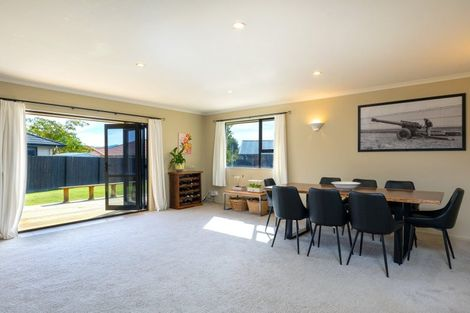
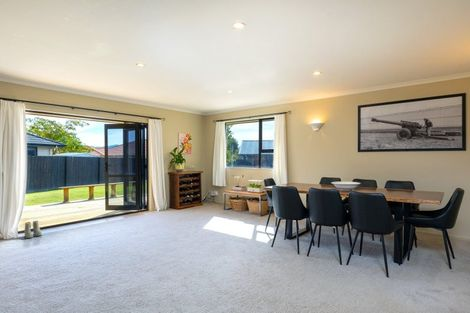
+ boots (33, 229)
